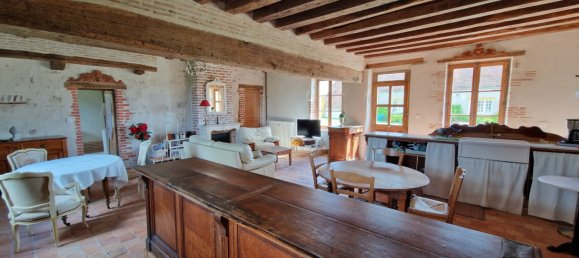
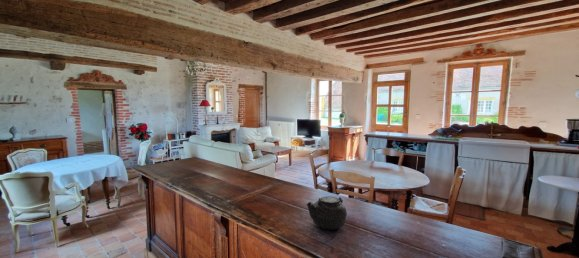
+ teapot (325, 212)
